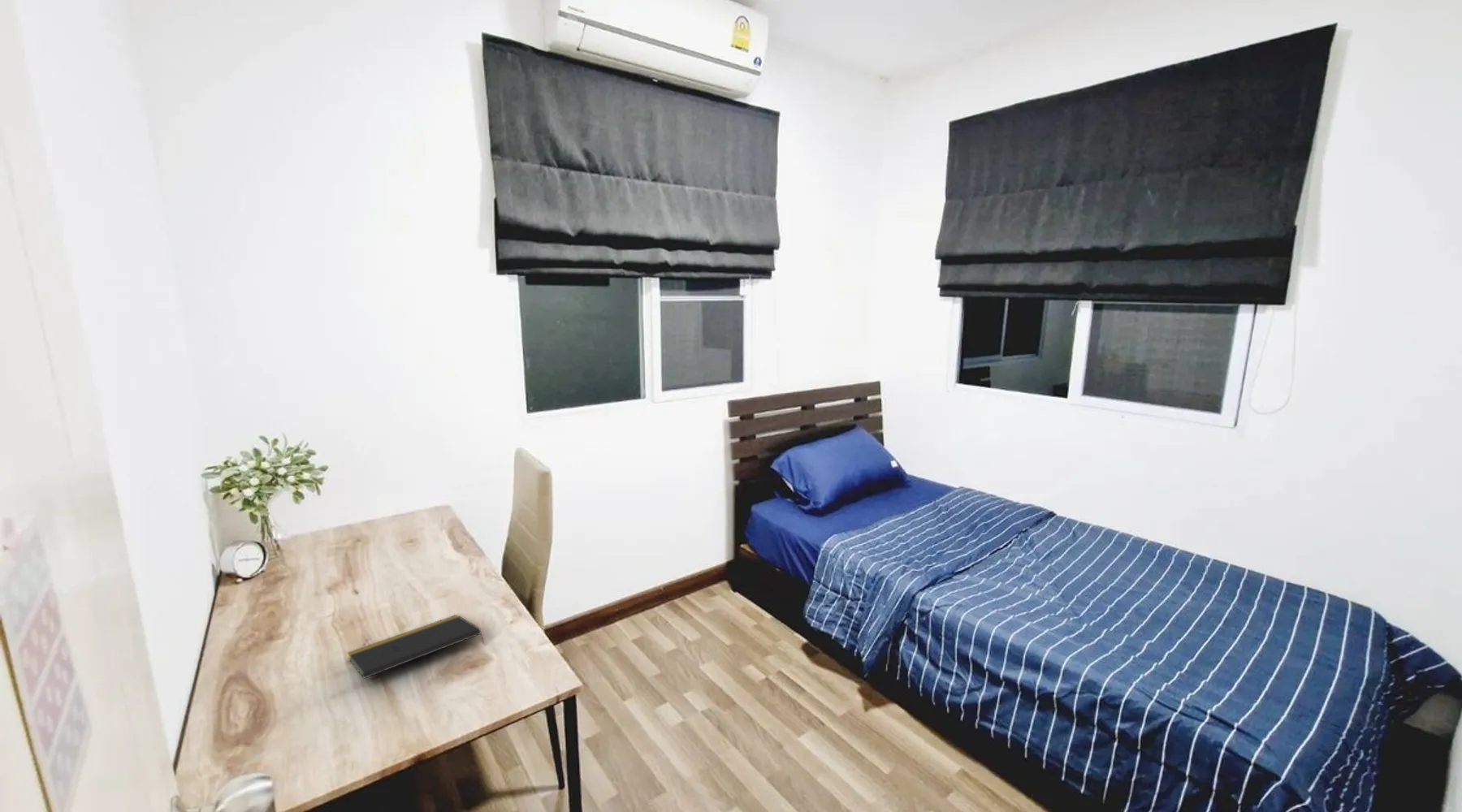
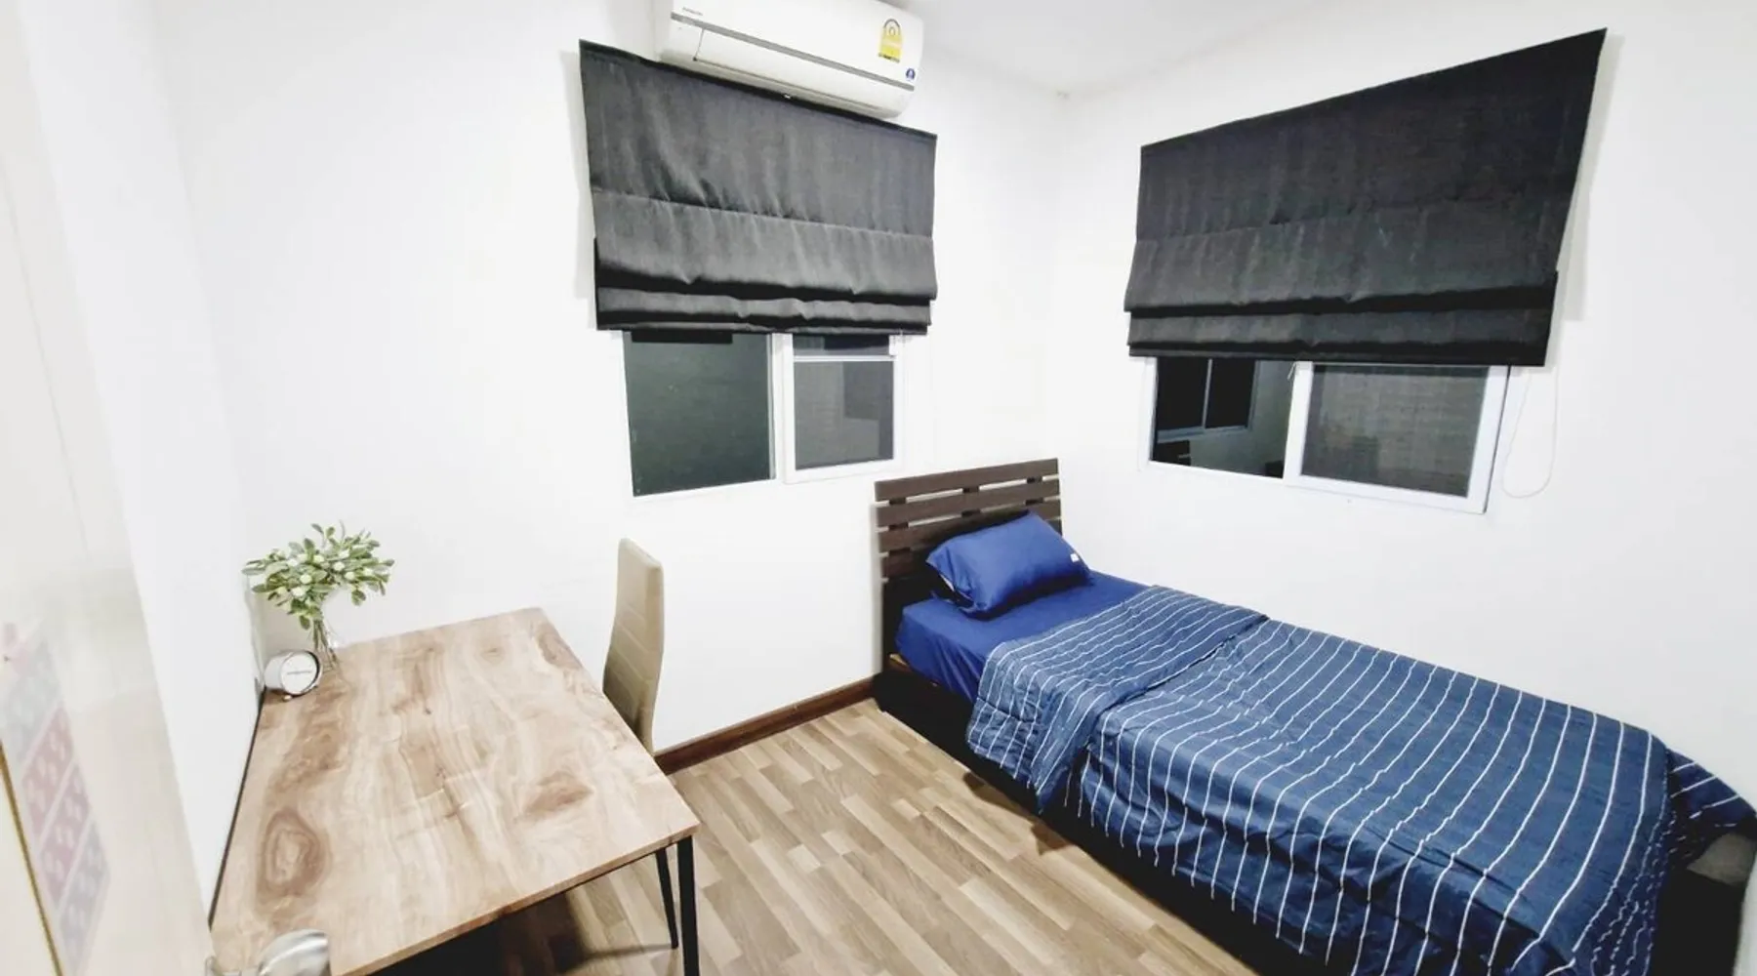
- notepad (415, 643)
